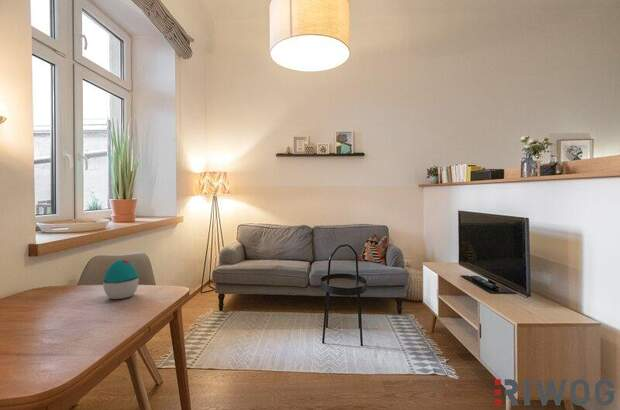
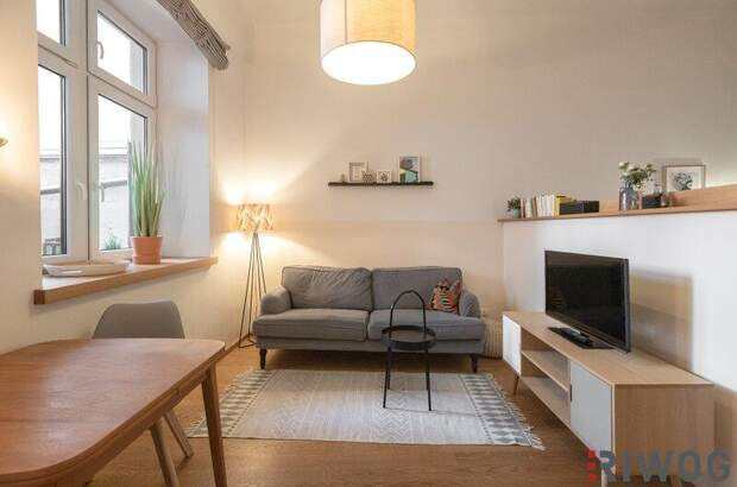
- decorative egg (121, 277)
